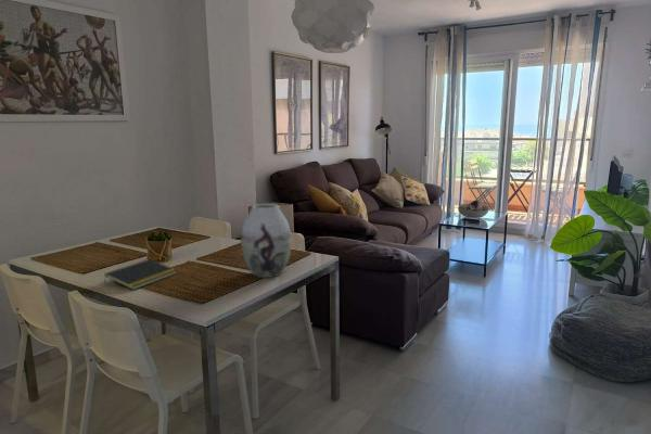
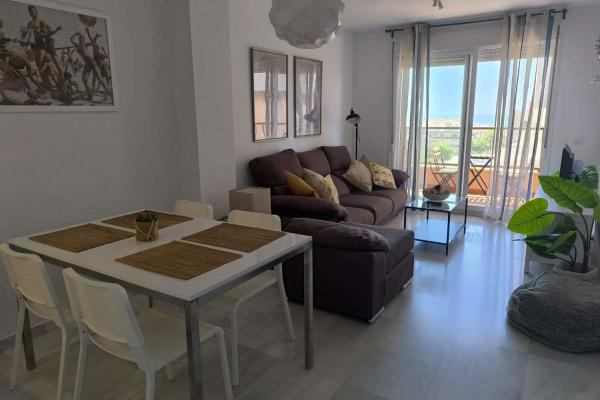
- notepad (142, 272)
- vase (266, 240)
